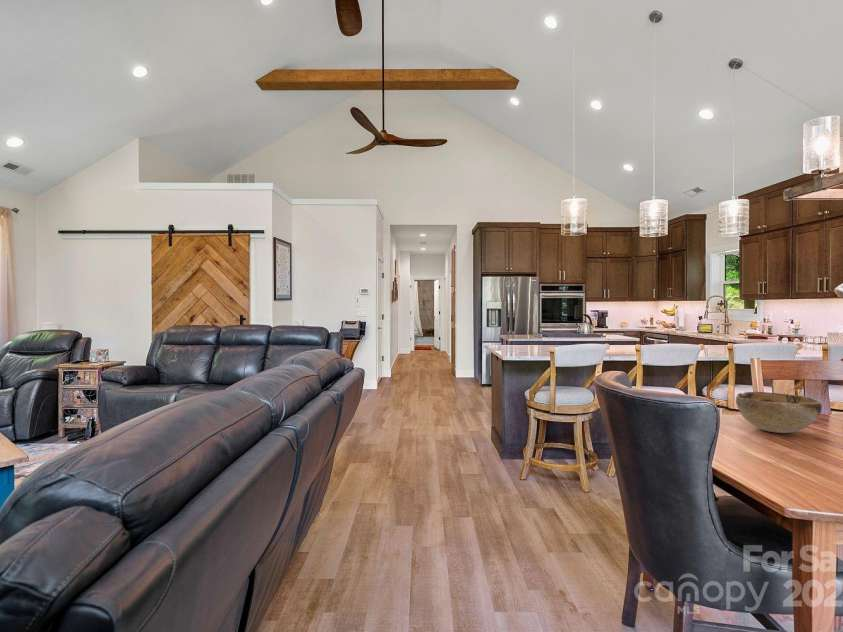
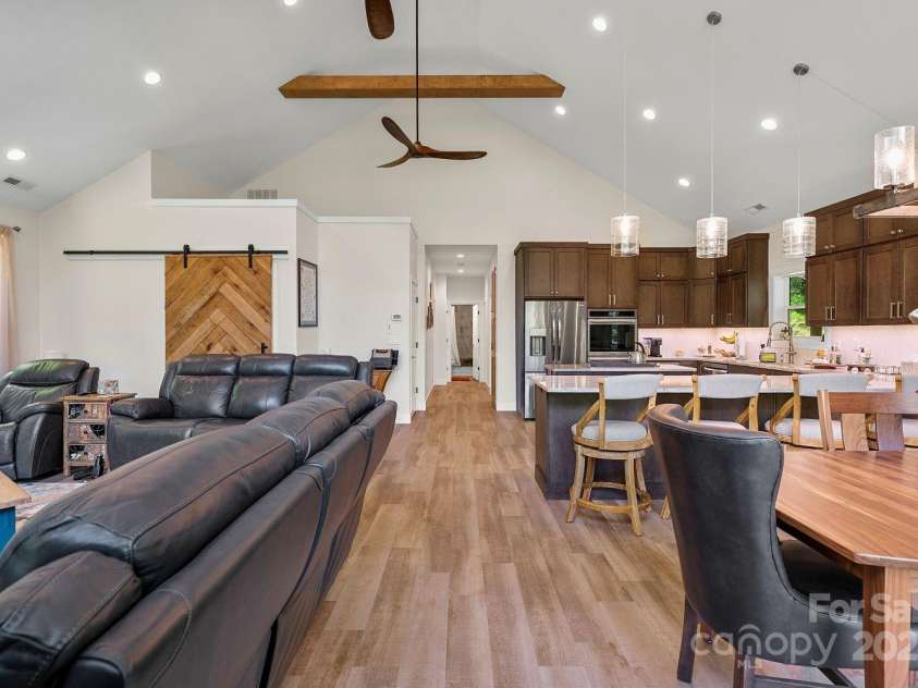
- decorative bowl (776, 414)
